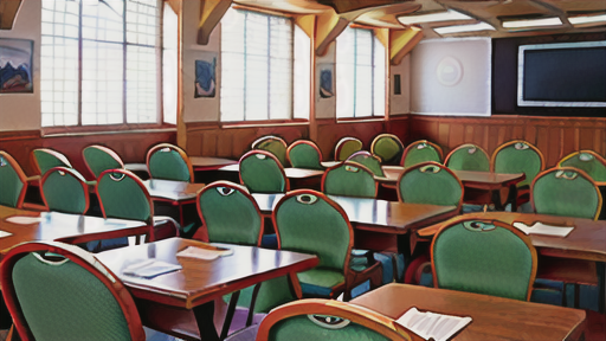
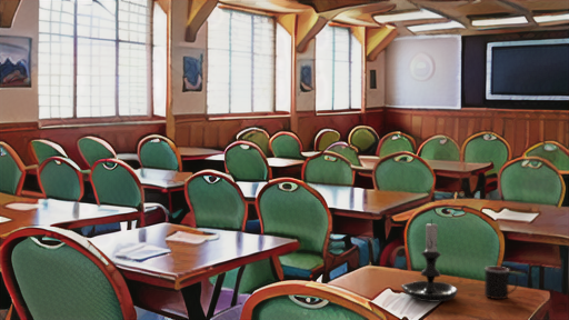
+ mug (500, 282)
+ candle holder (430, 258)
